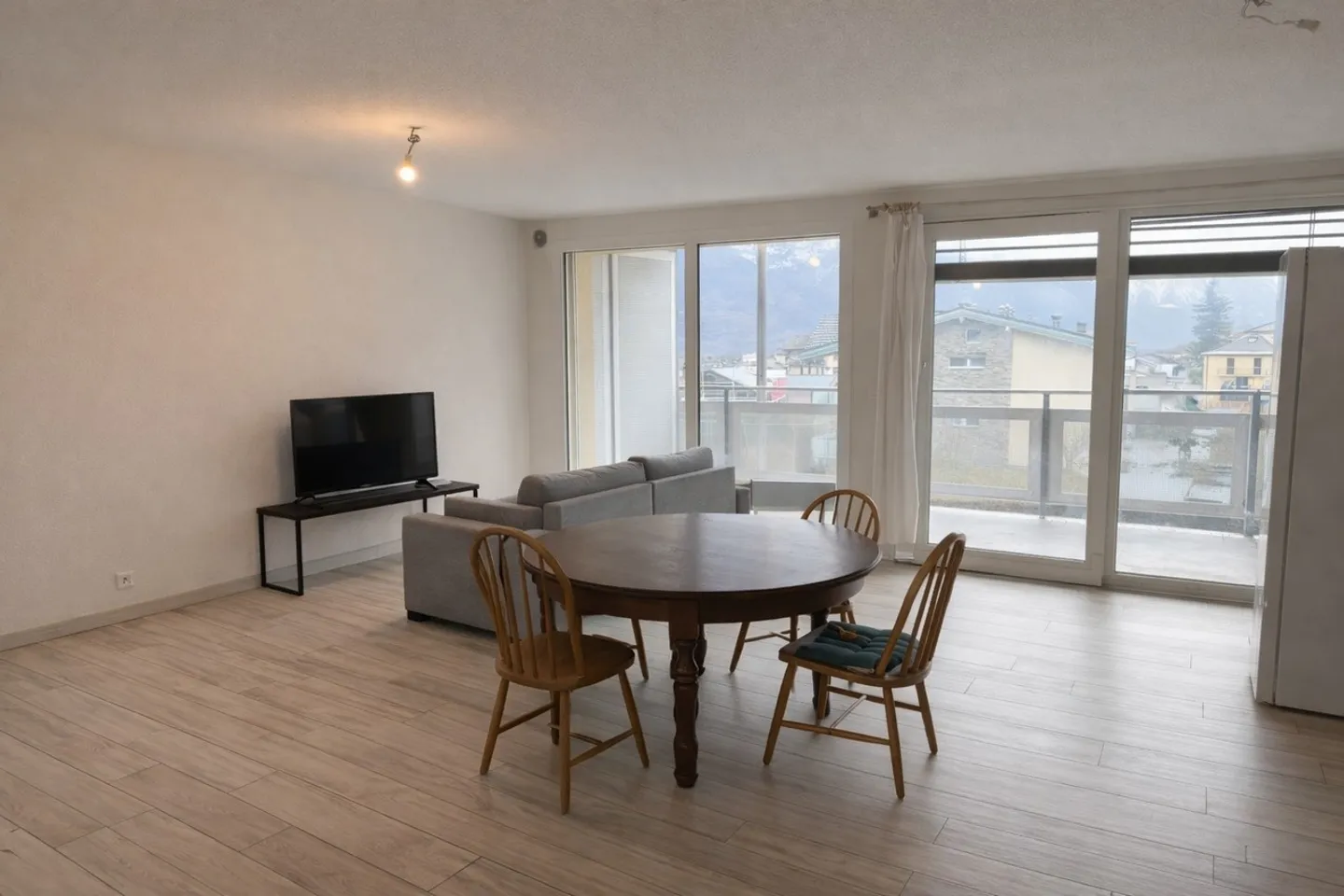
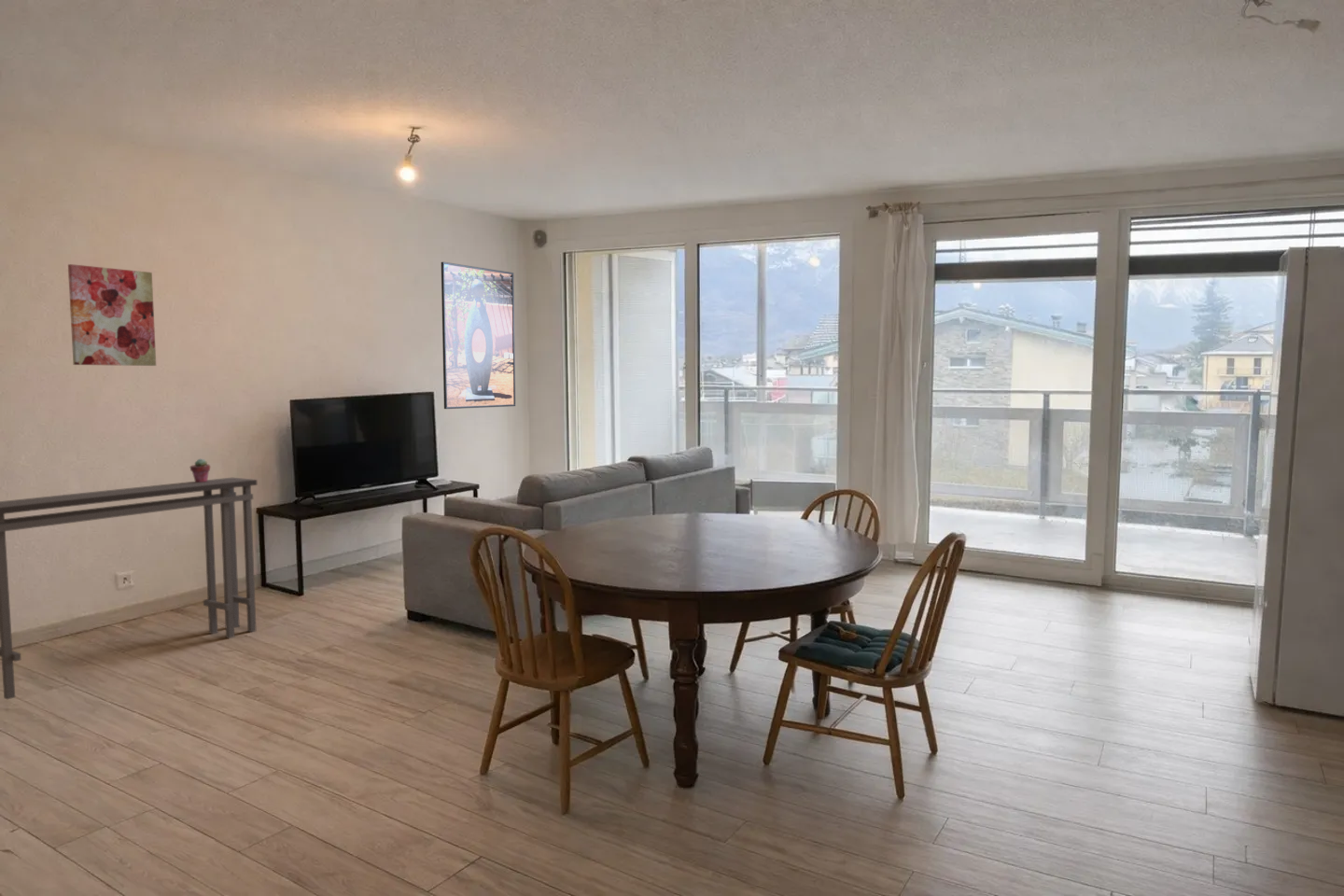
+ wall art (113, 316)
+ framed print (480, 338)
+ console table (111, 517)
+ potted succulent (200, 469)
